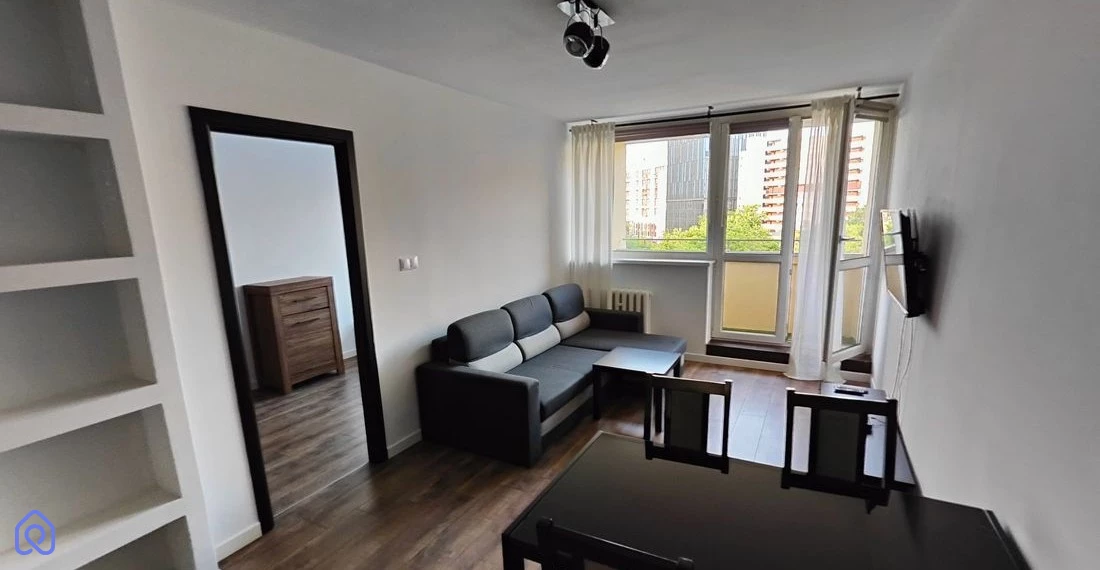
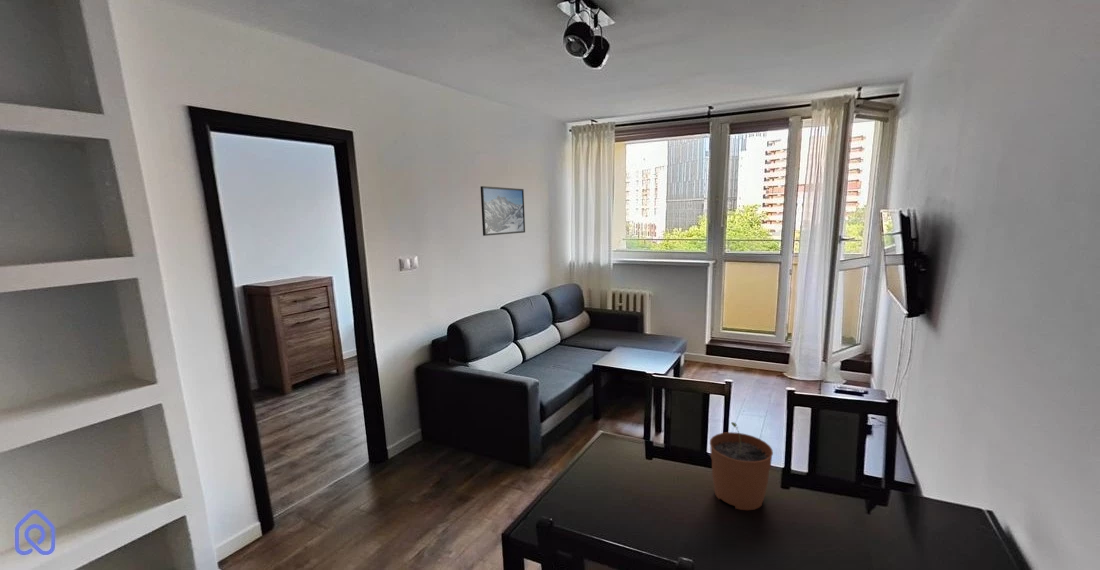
+ plant pot (740, 458)
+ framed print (504, 211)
